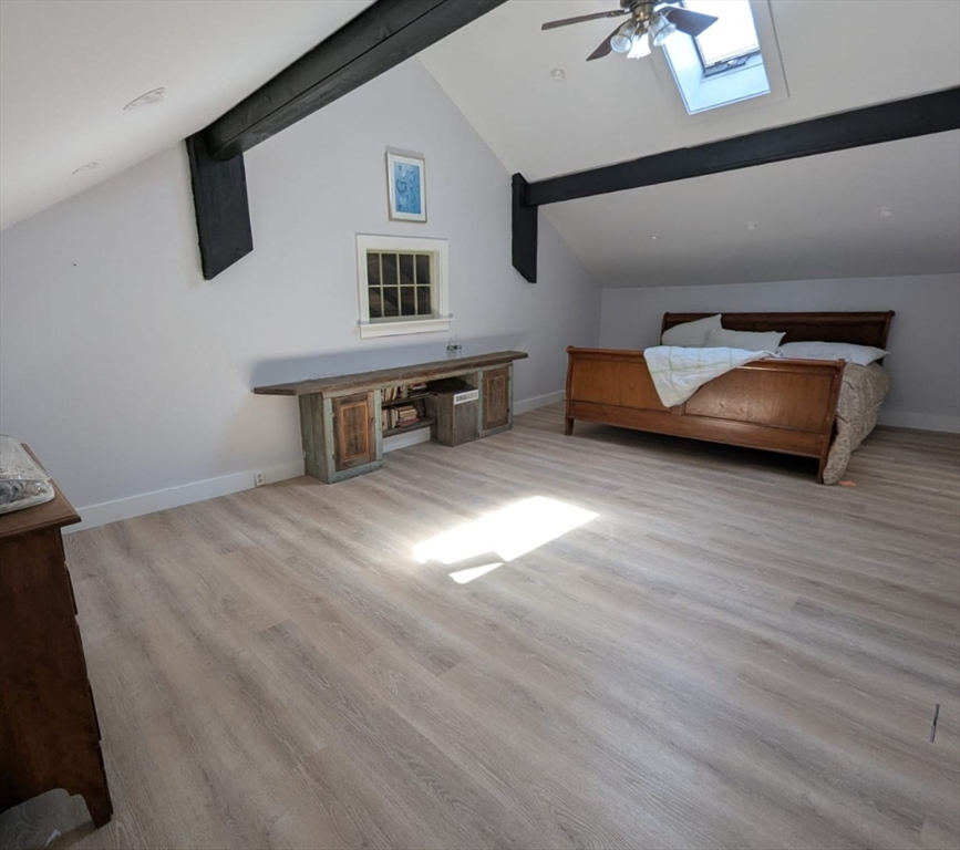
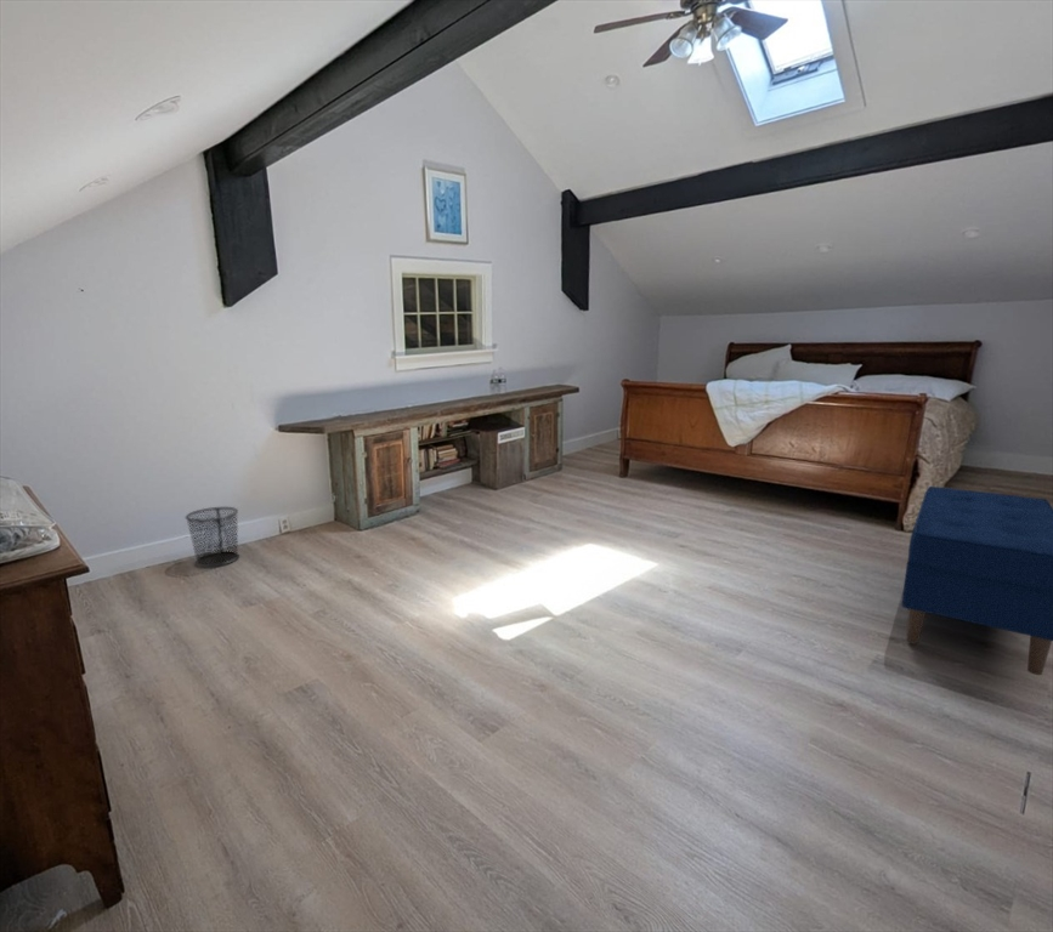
+ waste bin (215, 536)
+ bench (979, 564)
